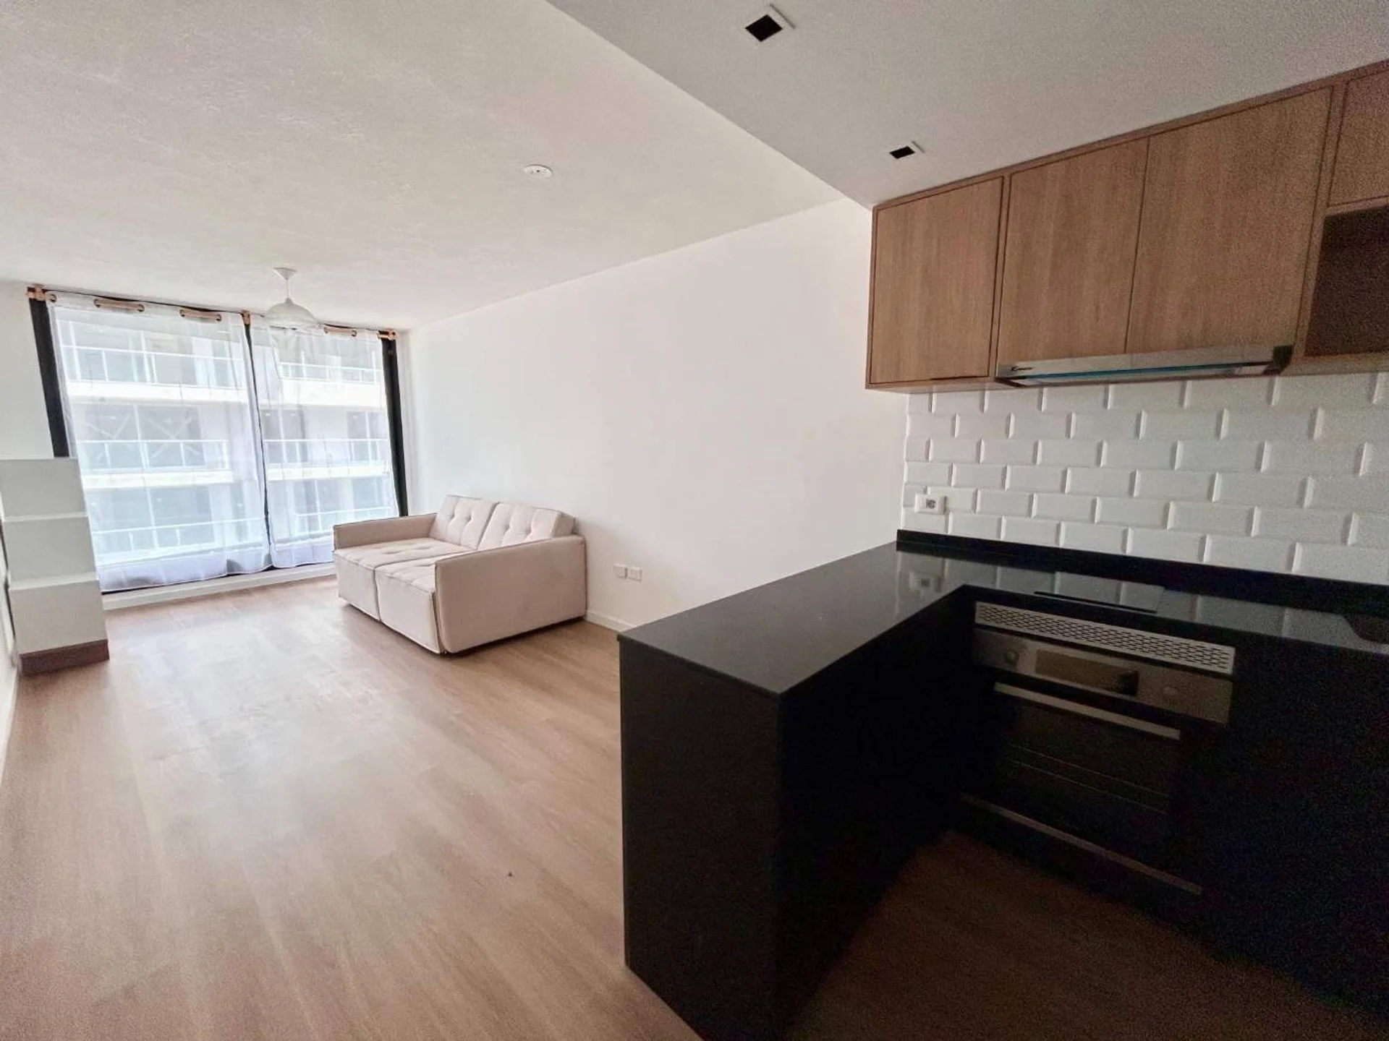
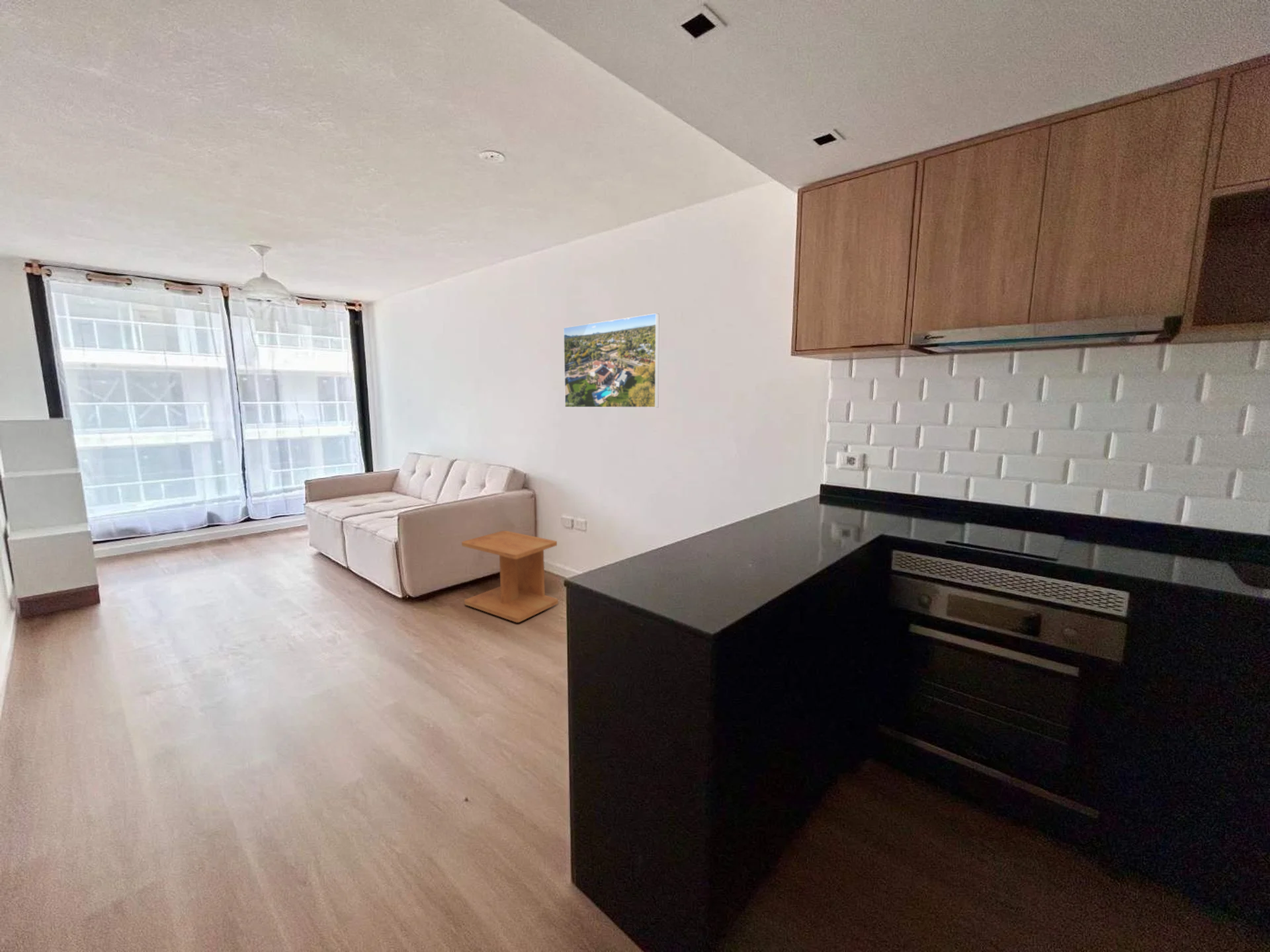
+ side table (510, 573)
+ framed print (607, 365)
